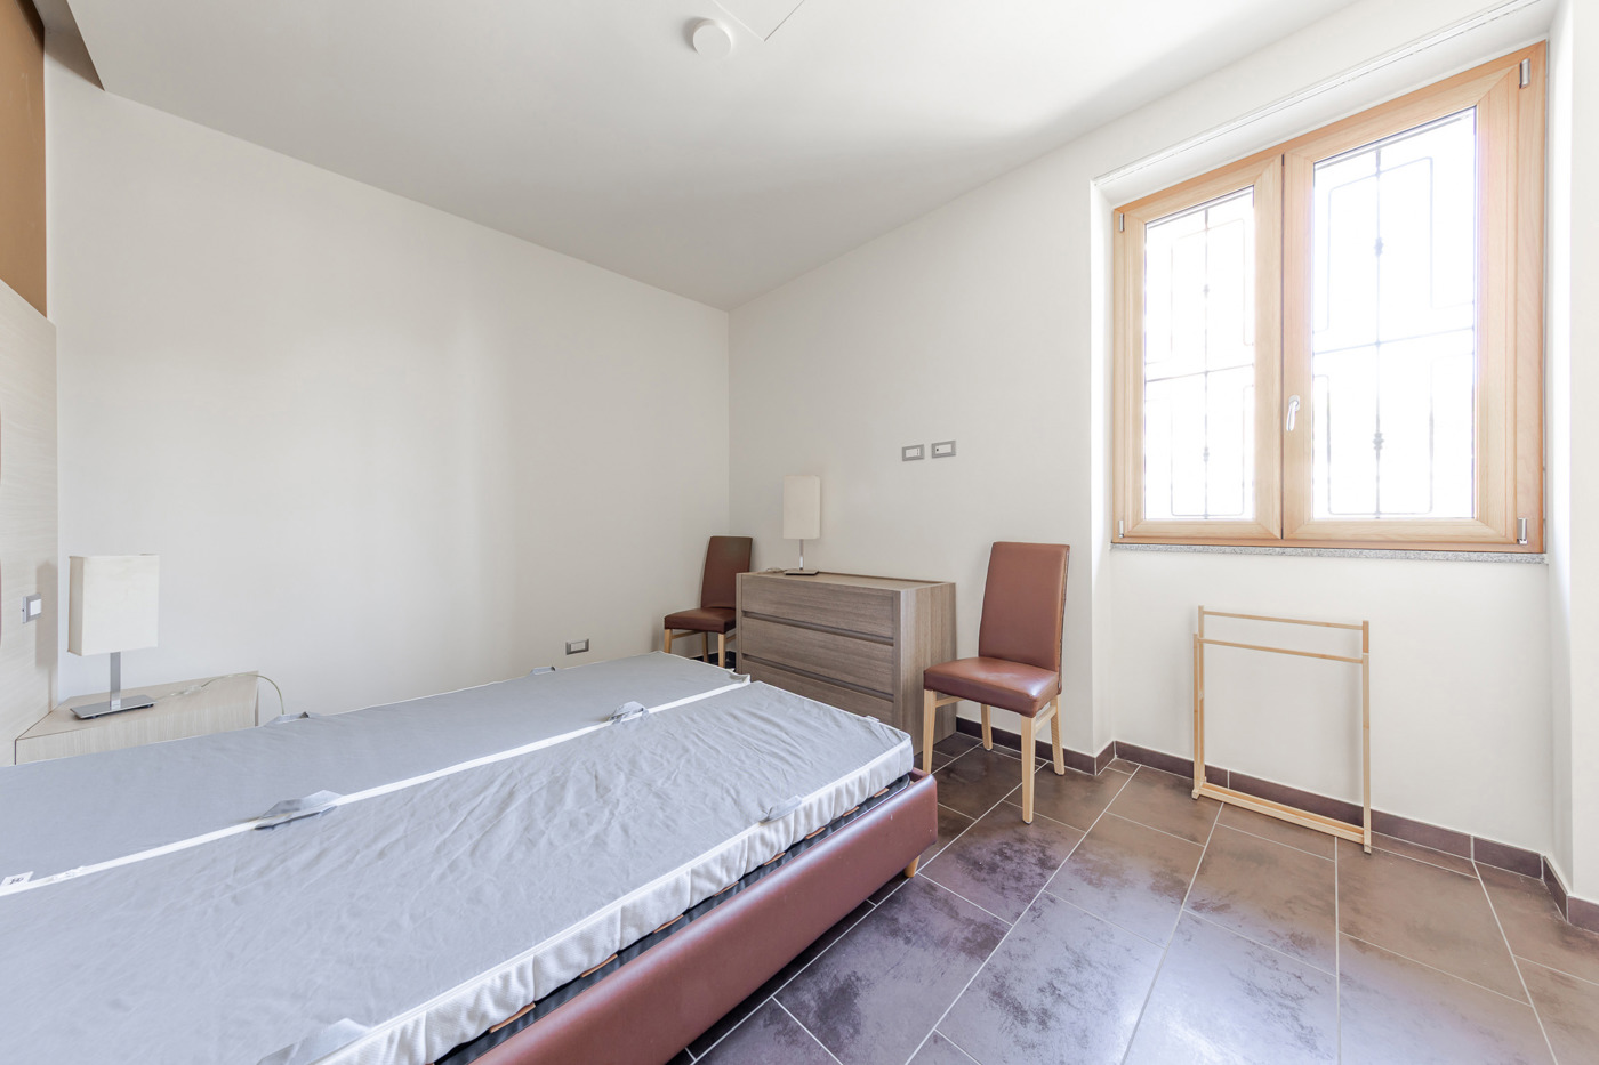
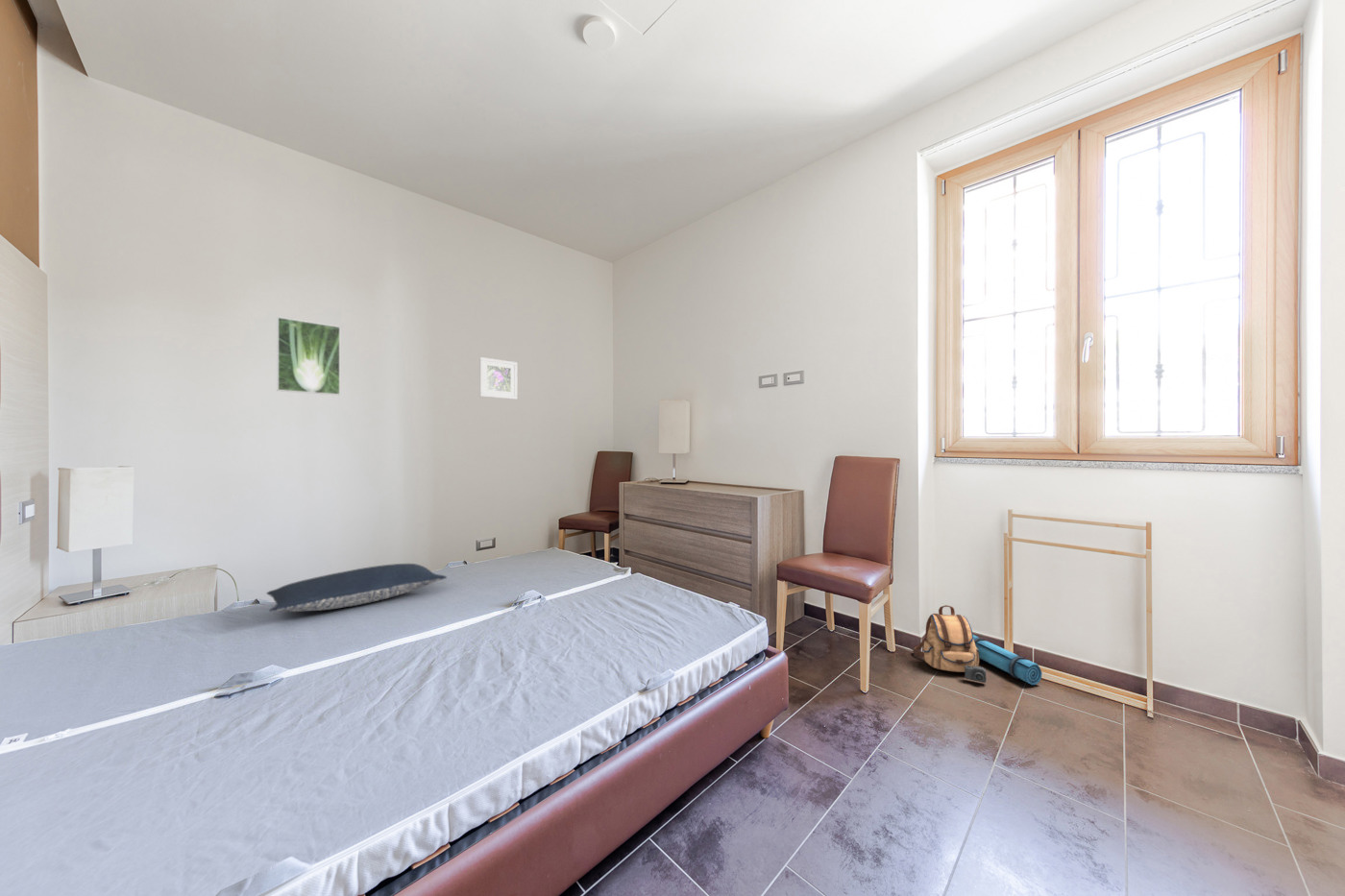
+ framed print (499, 378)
+ backpack (973, 637)
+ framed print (309, 357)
+ pillow (360, 585)
